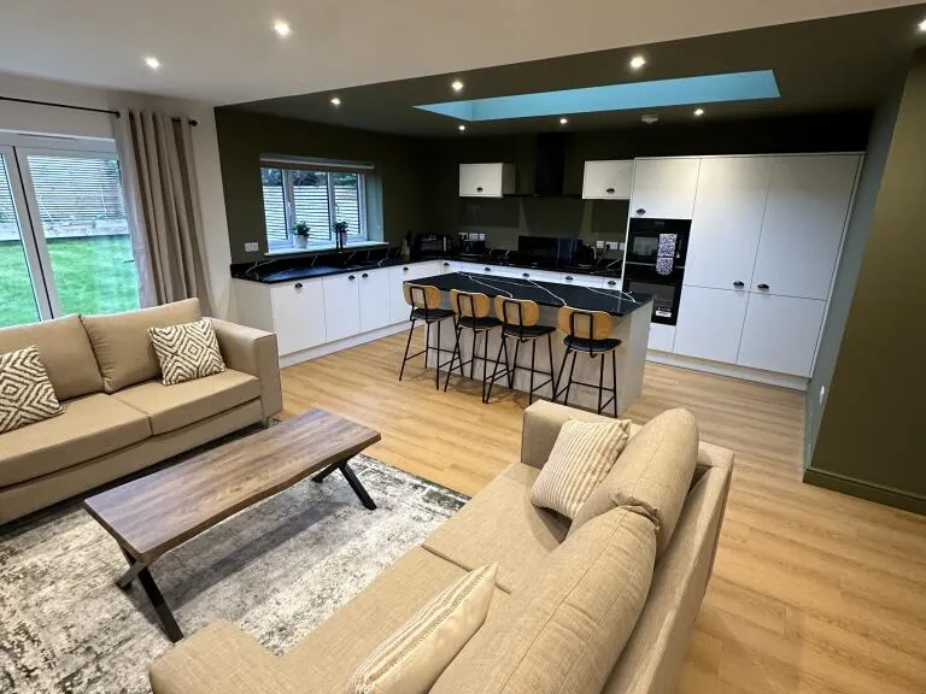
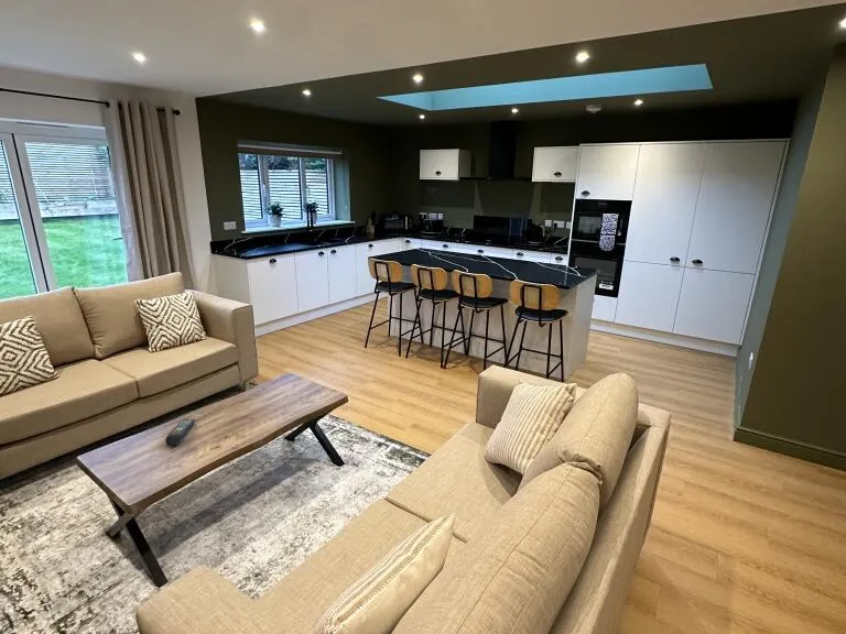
+ remote control (181, 430)
